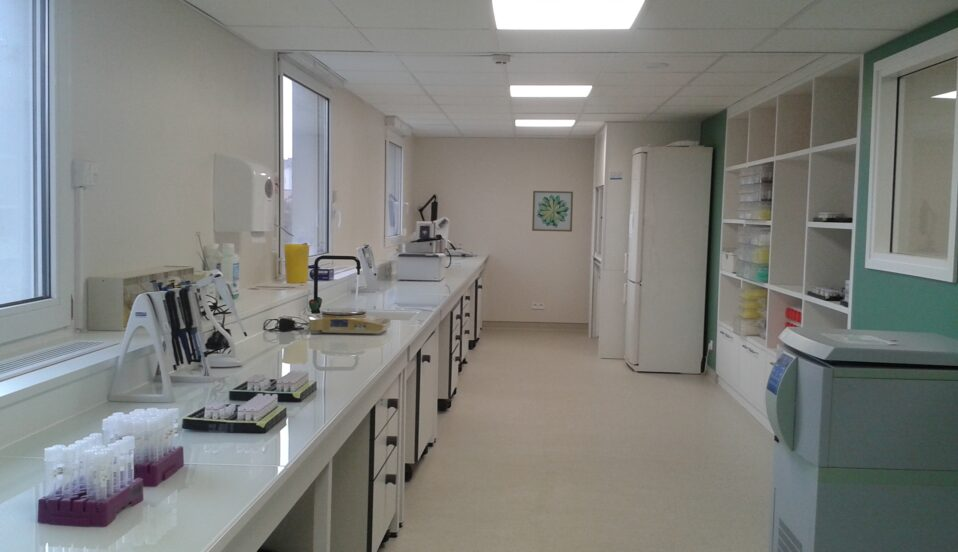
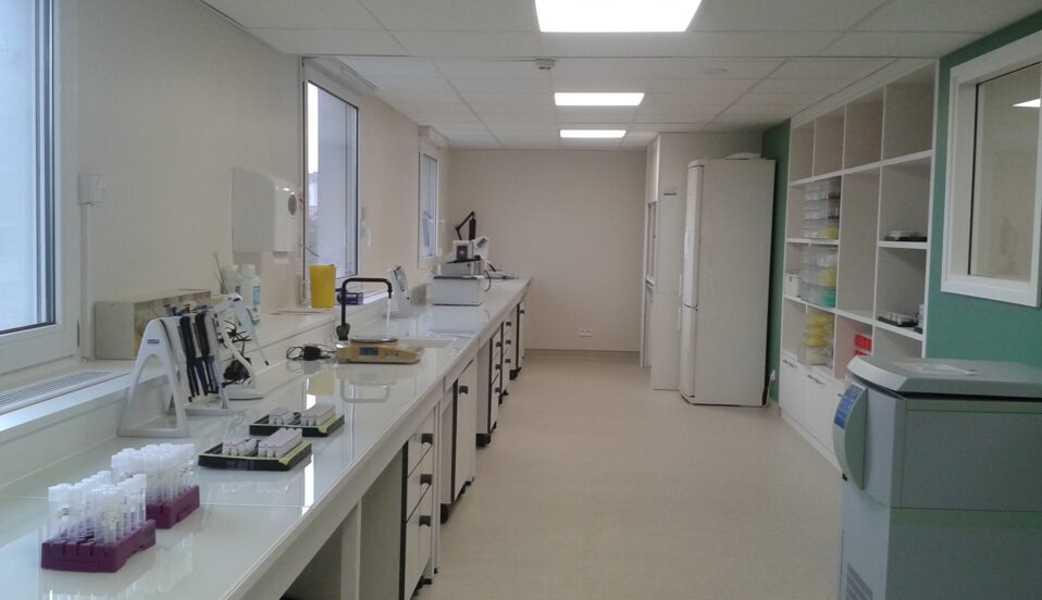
- wall art (552, 211)
